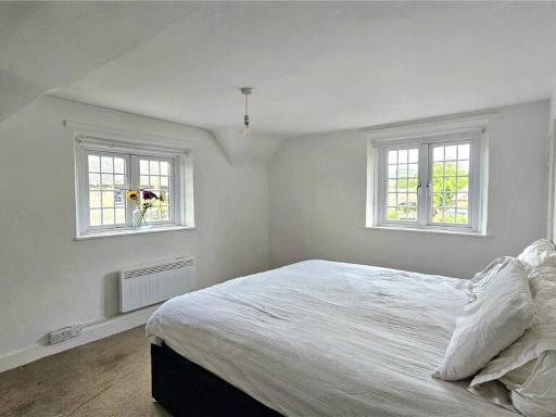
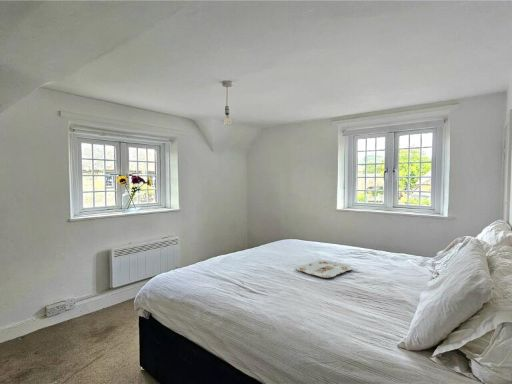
+ serving tray (324, 268)
